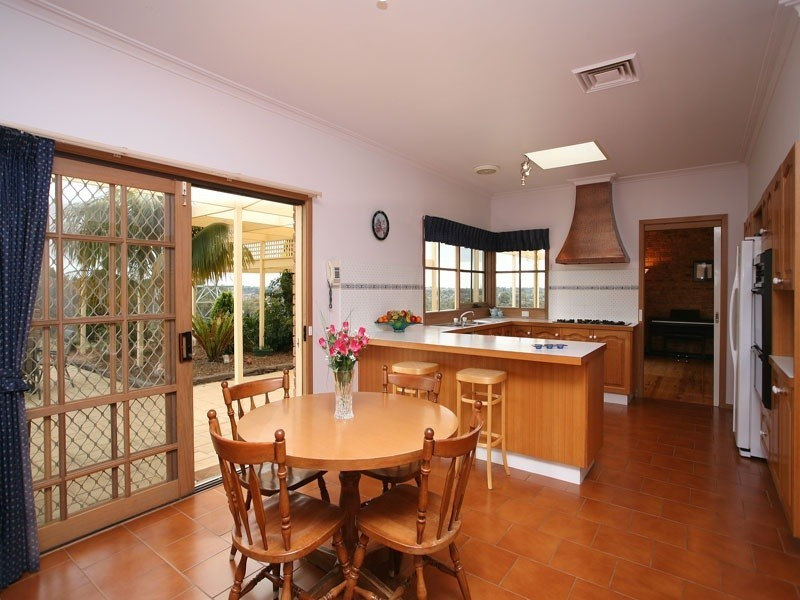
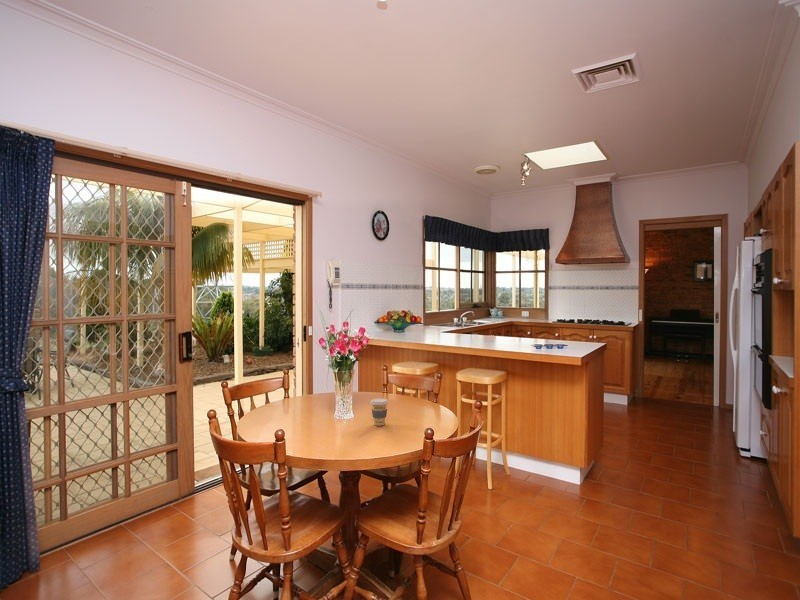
+ coffee cup (379, 412)
